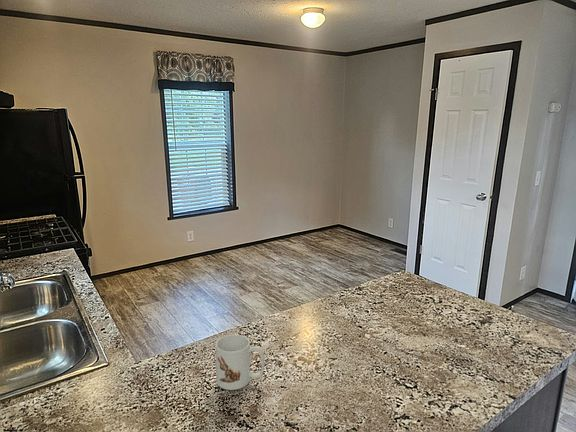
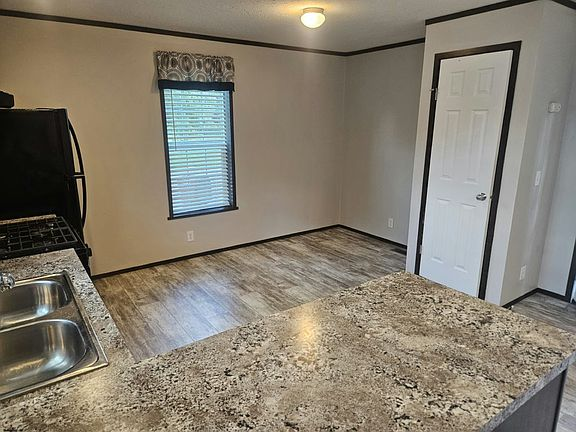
- mug (240, 361)
